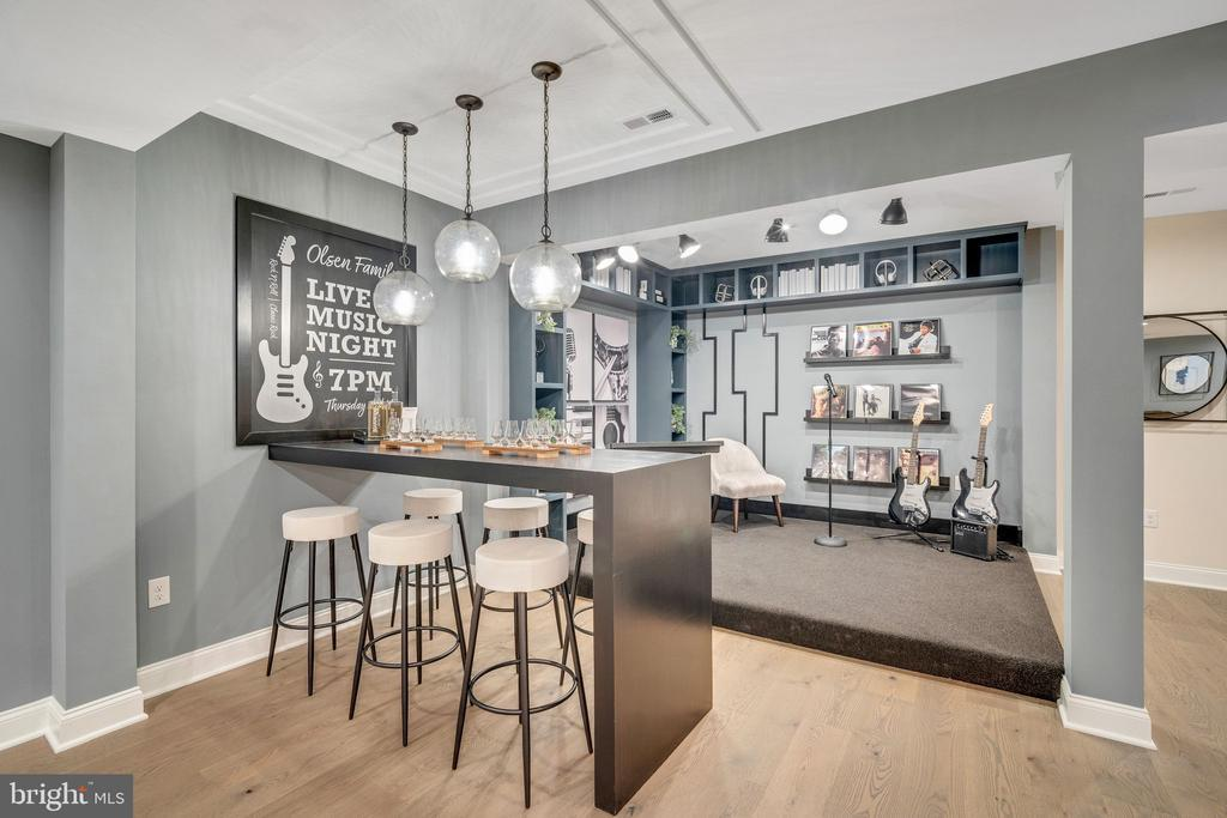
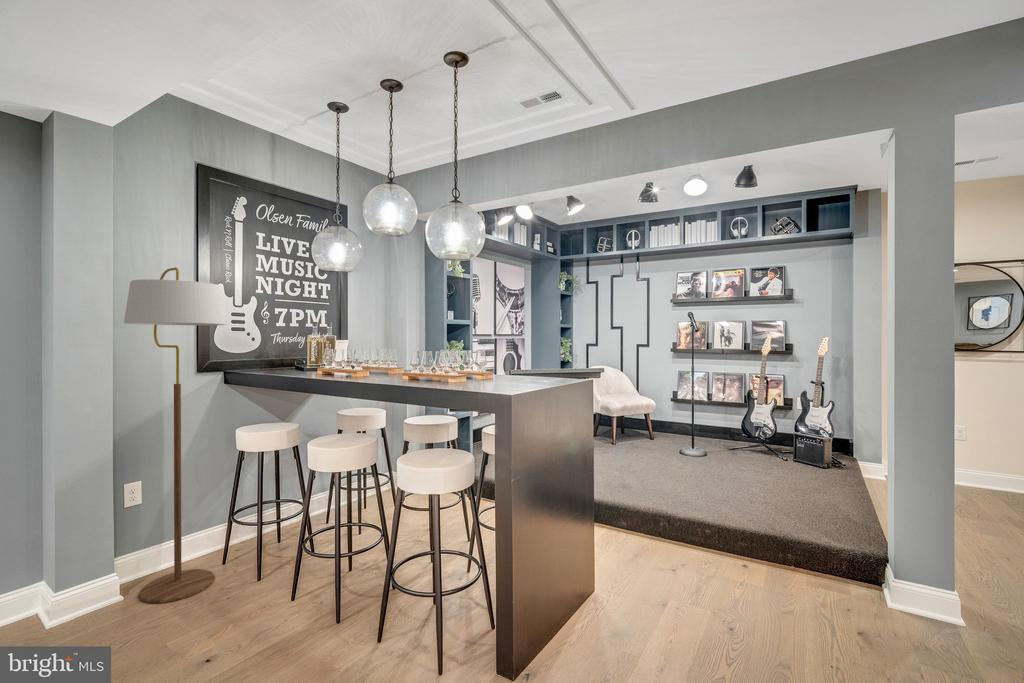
+ floor lamp (174, 426)
